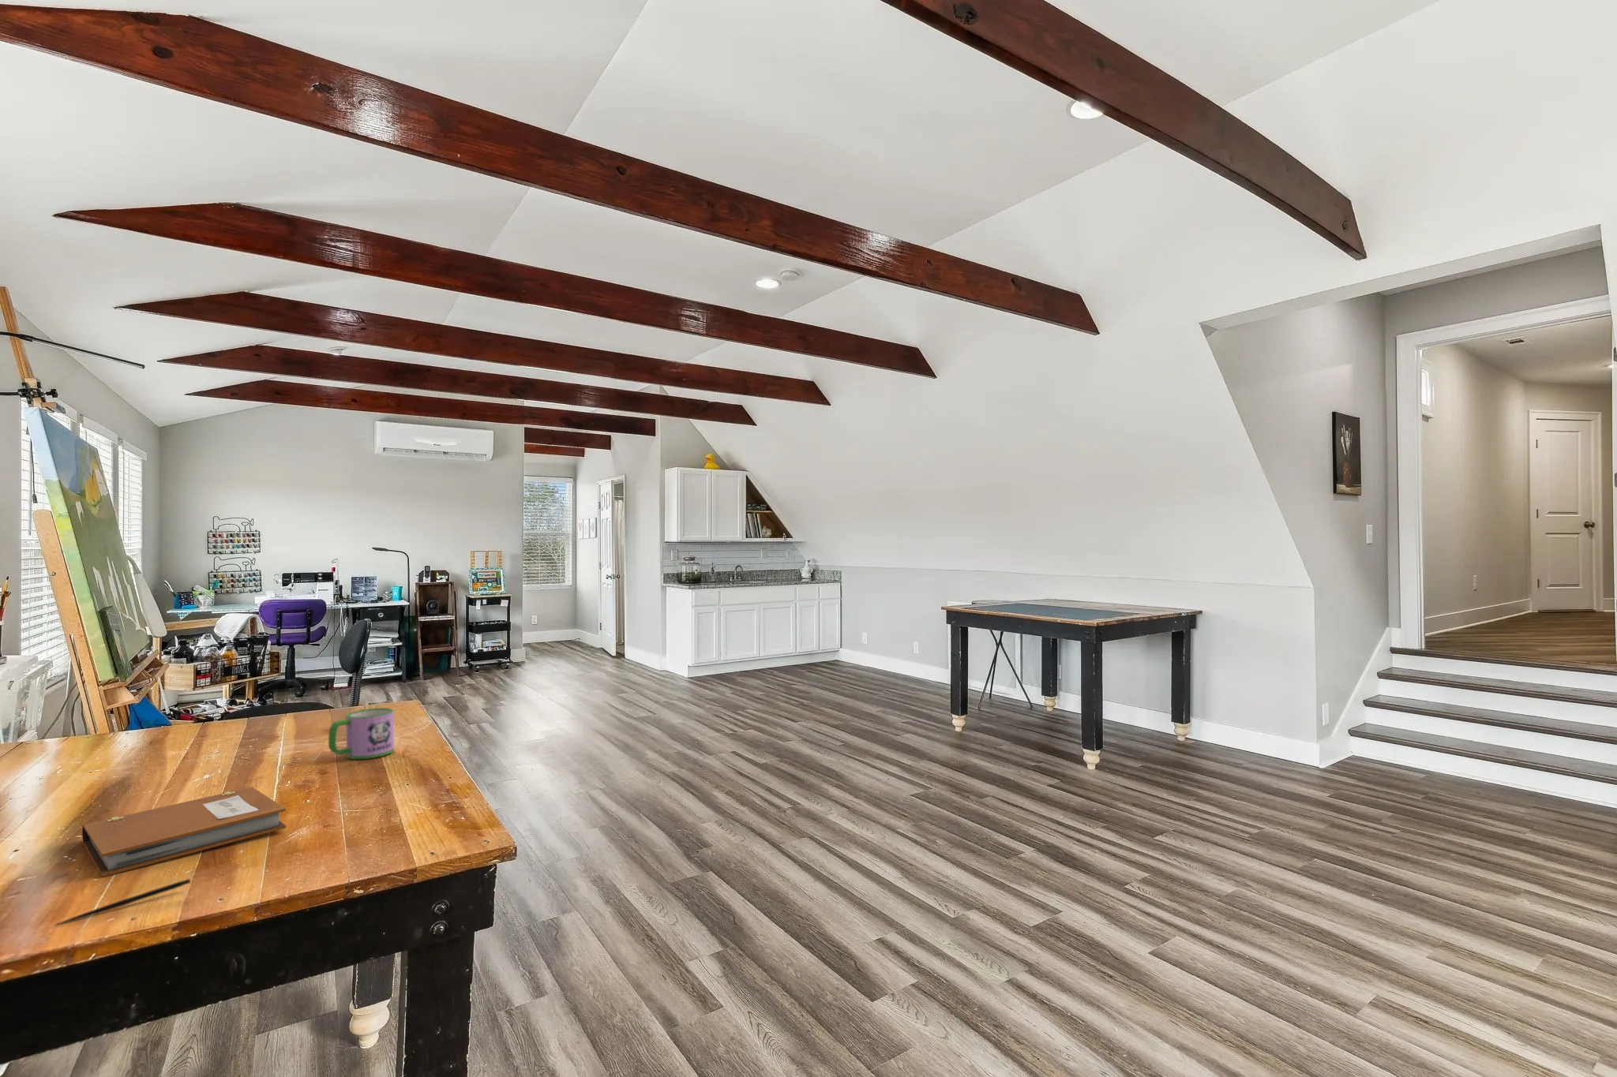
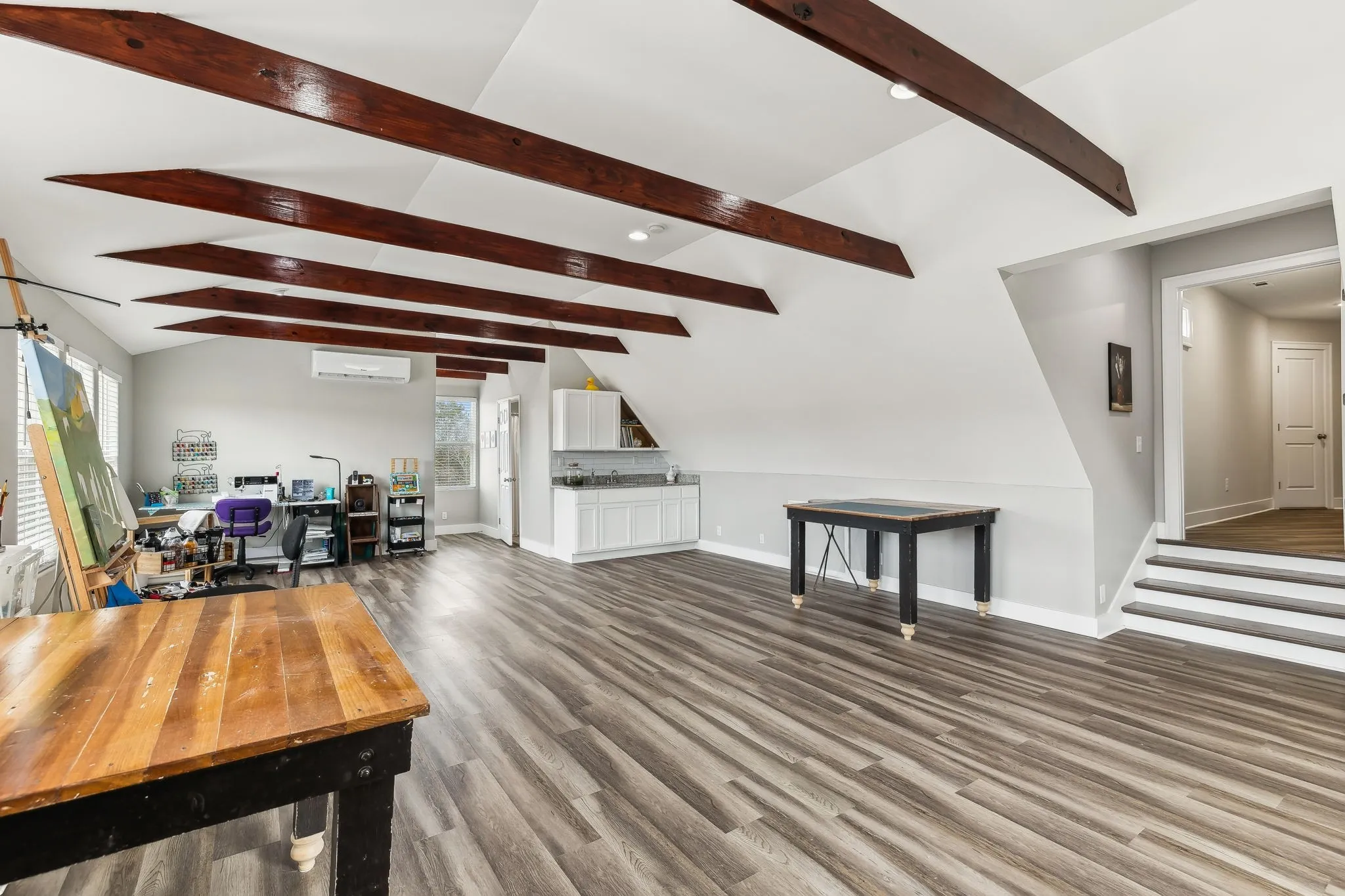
- mug (362, 734)
- notebook (190, 823)
- pen (125, 900)
